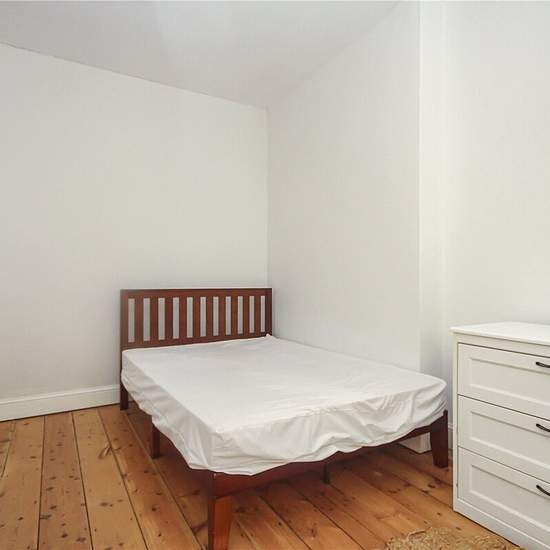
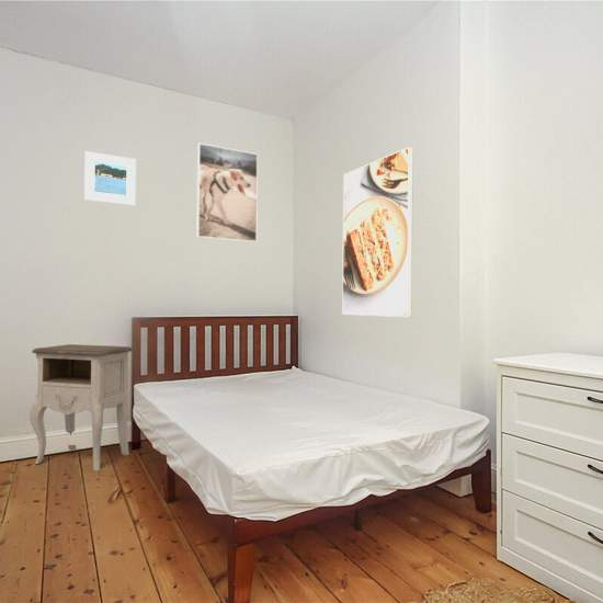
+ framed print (228, 194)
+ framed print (374, 238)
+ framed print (111, 179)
+ nightstand (82, 403)
